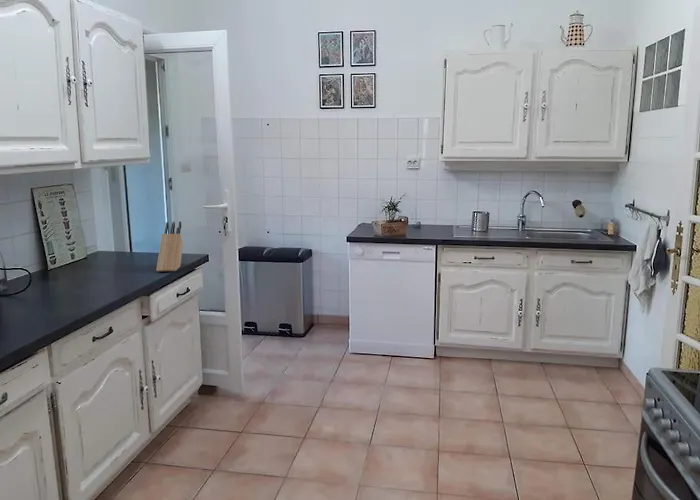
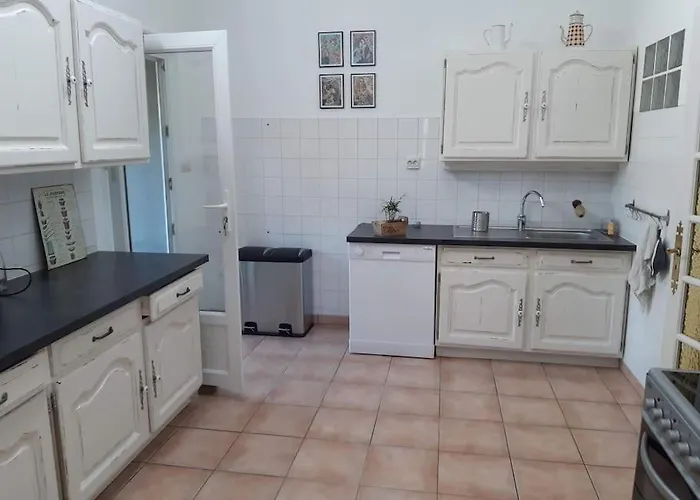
- knife block (170, 245)
